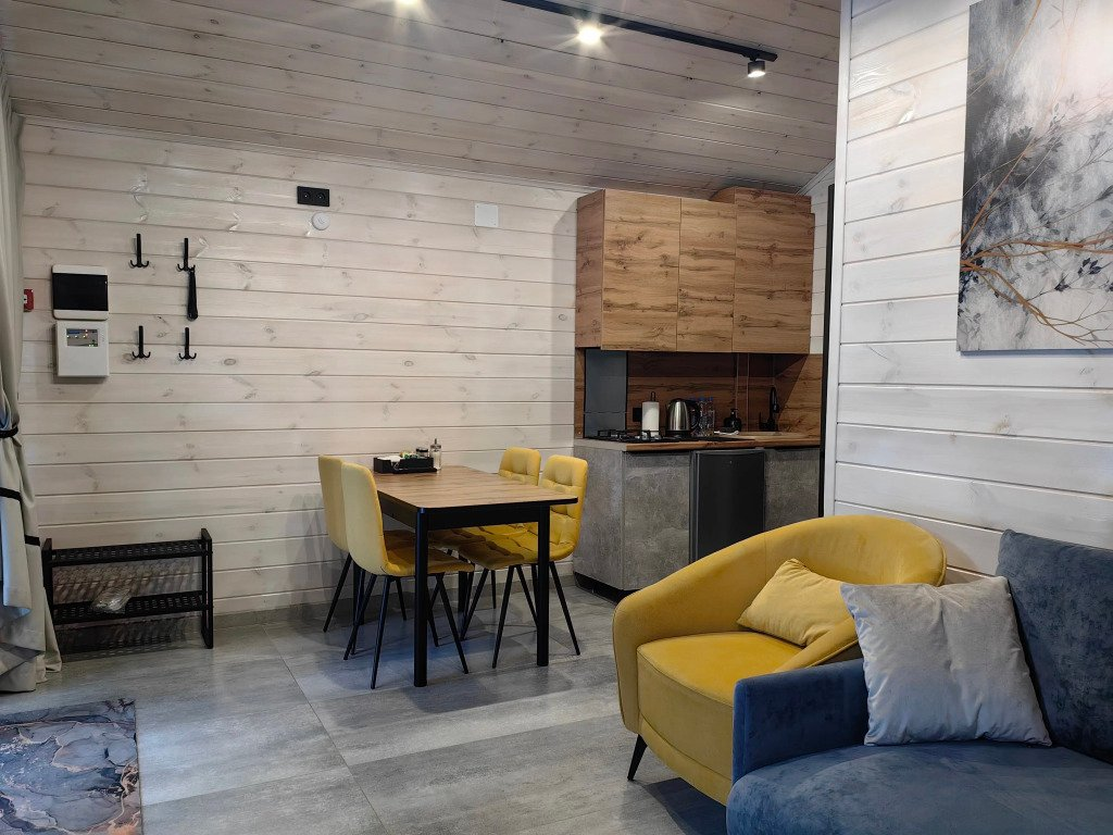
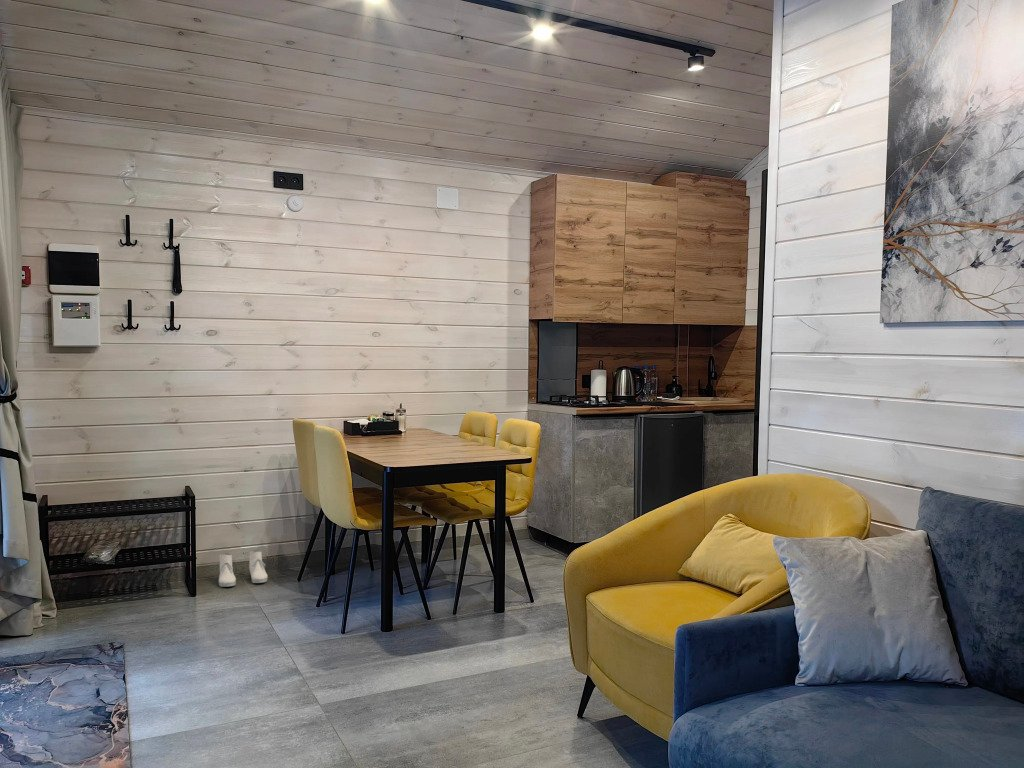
+ boots (249, 567)
